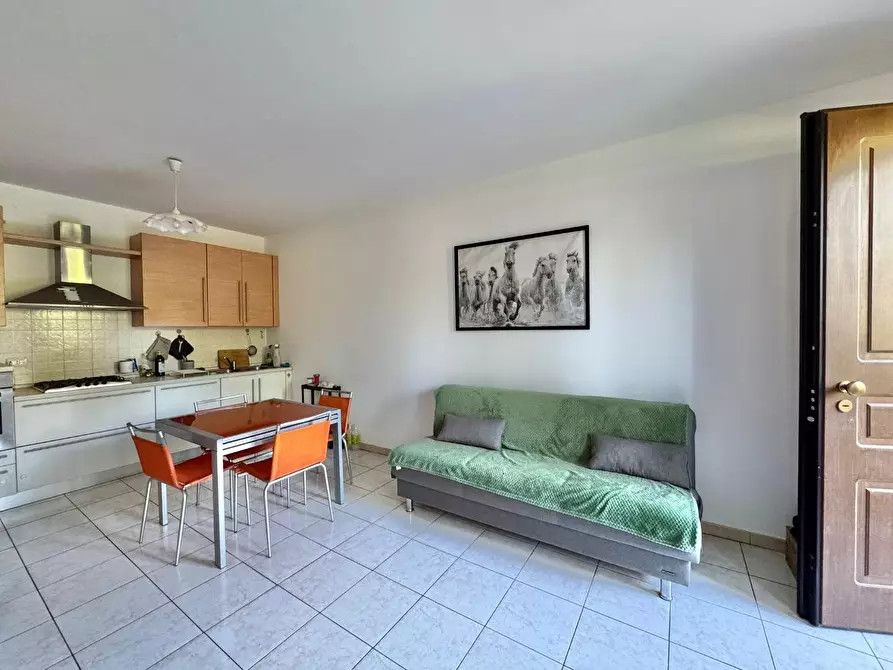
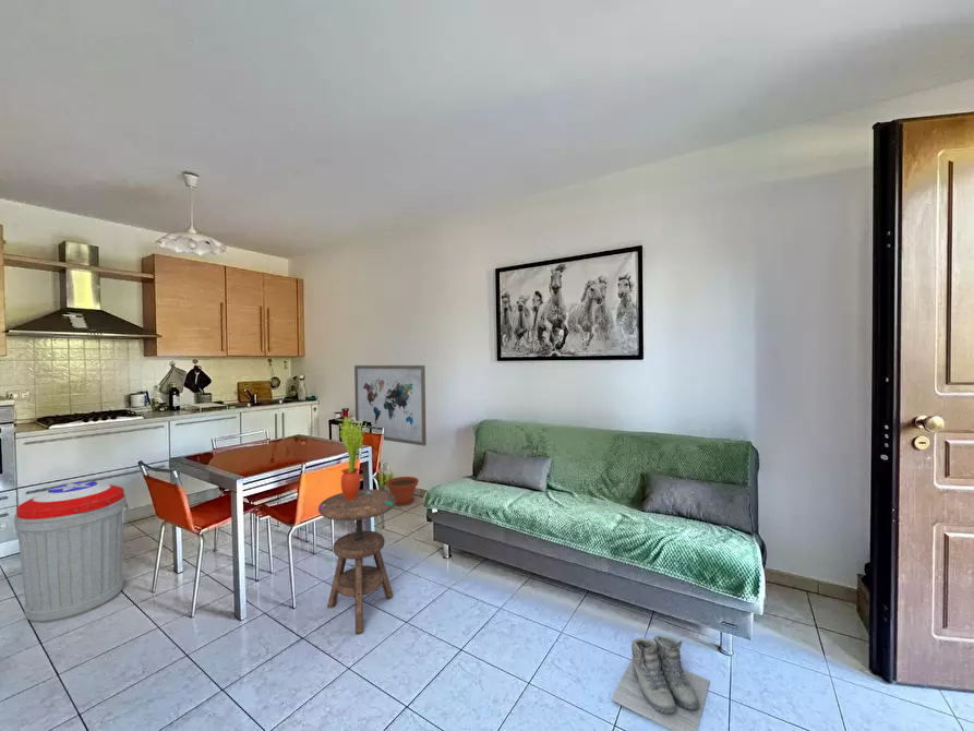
+ wall art (387, 403)
+ side table (359, 555)
+ boots (661, 668)
+ trash can (74, 542)
+ potted plant (353, 456)
+ plant pot (402, 491)
